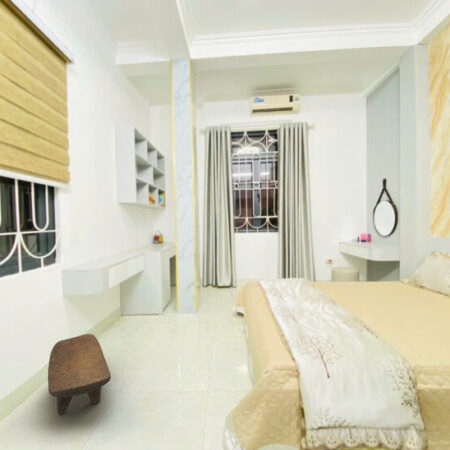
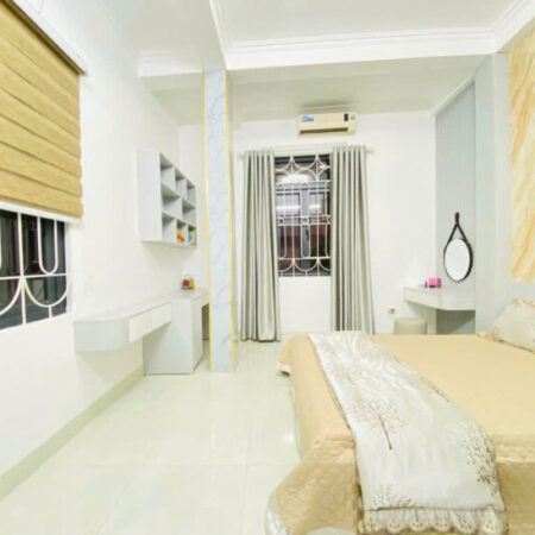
- bench (79, 374)
